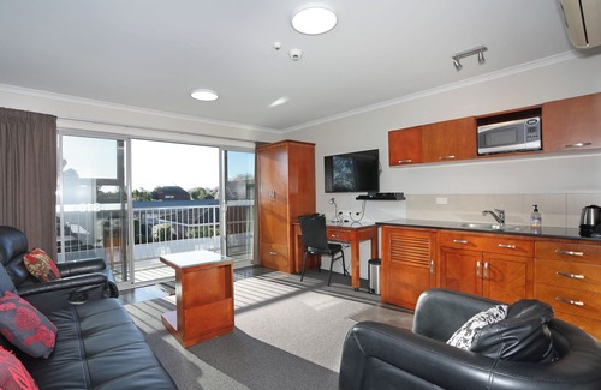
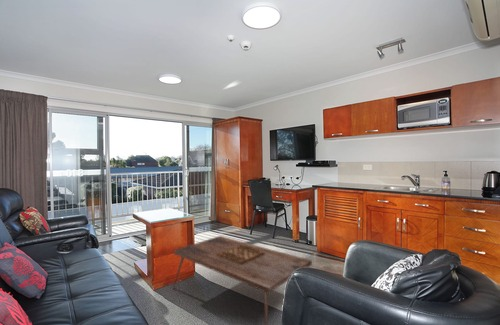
+ coffee table (238, 272)
